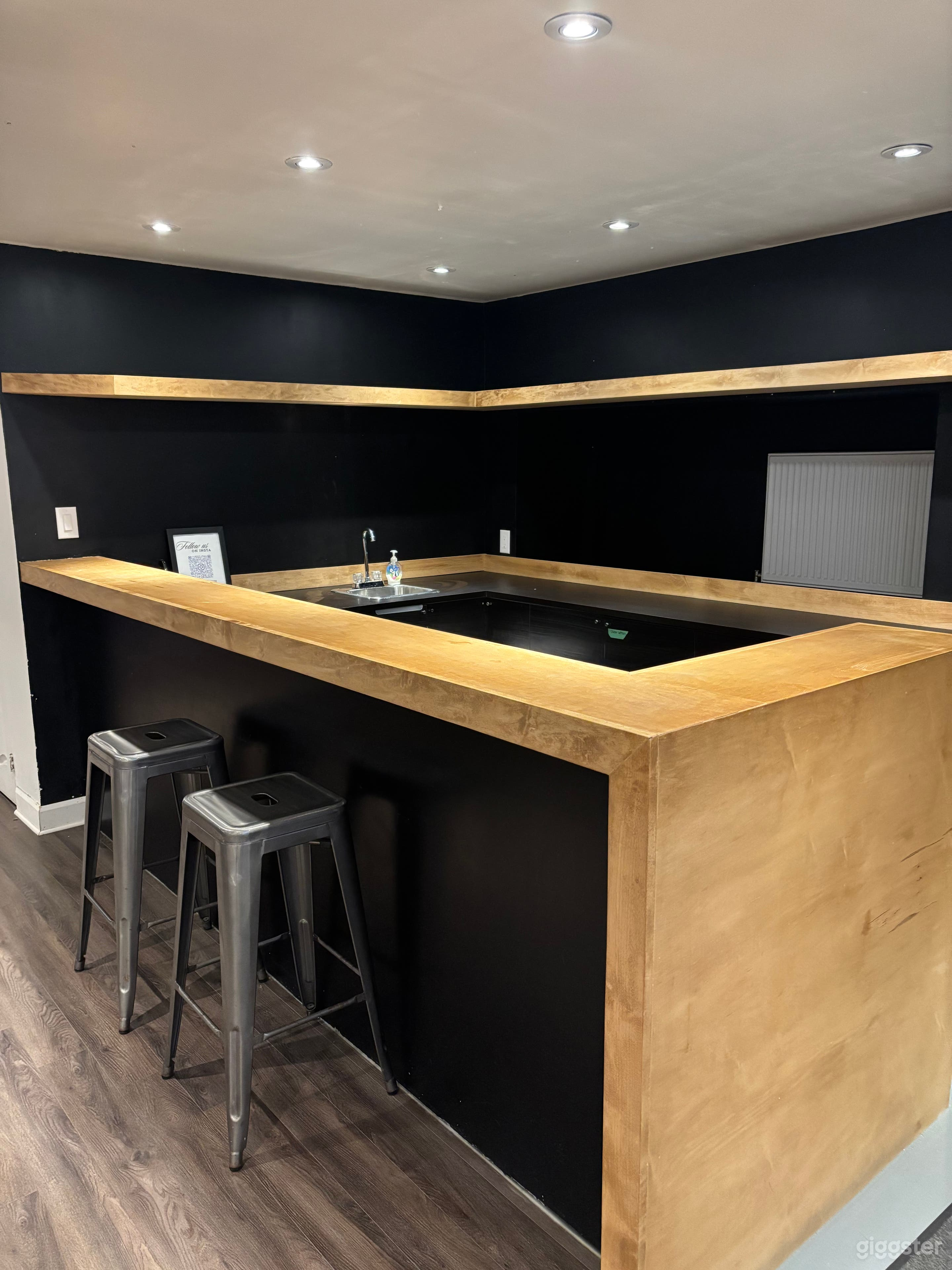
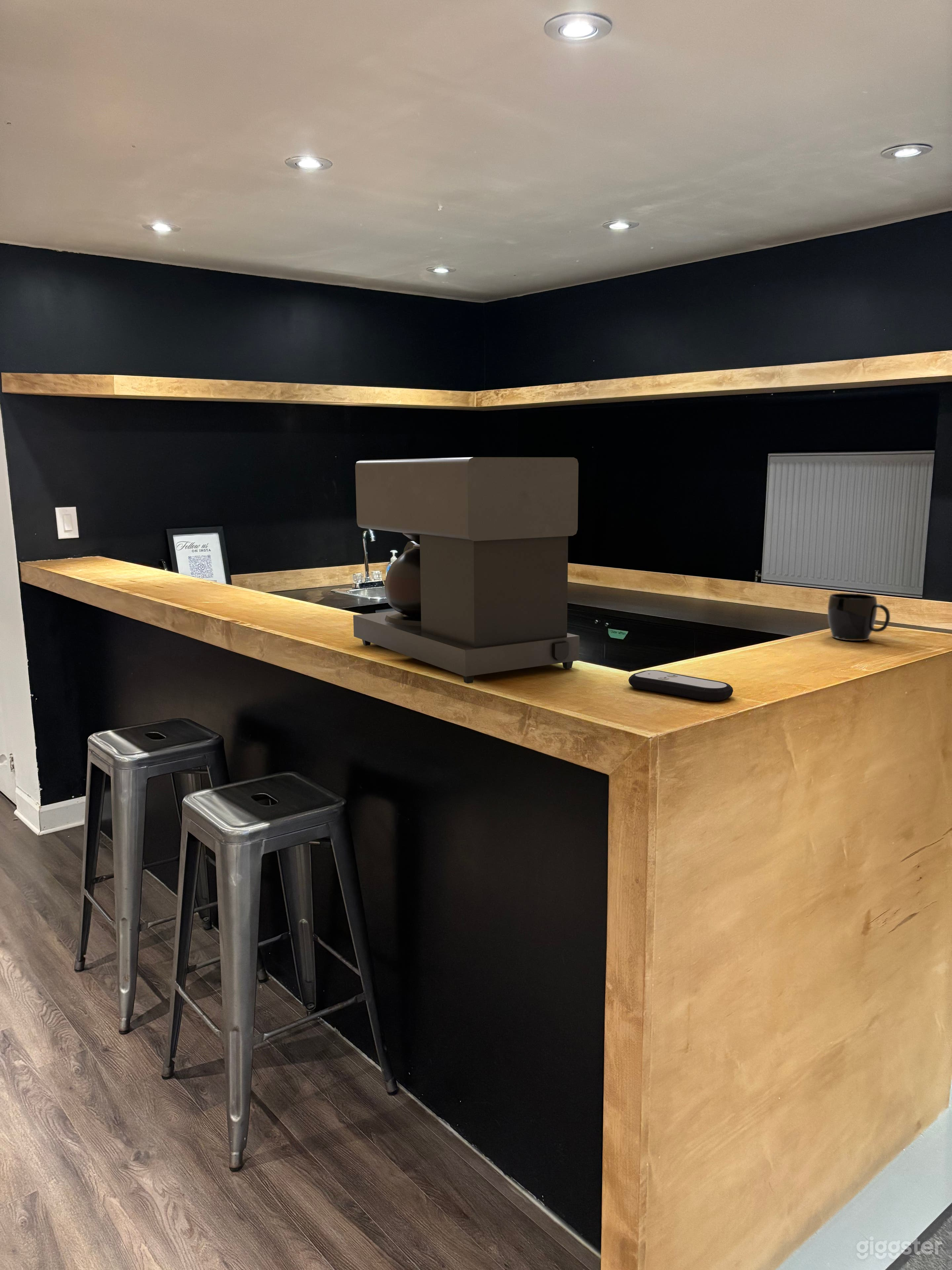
+ coffee maker (458, 559)
+ mug (857, 617)
+ remote control (681, 685)
